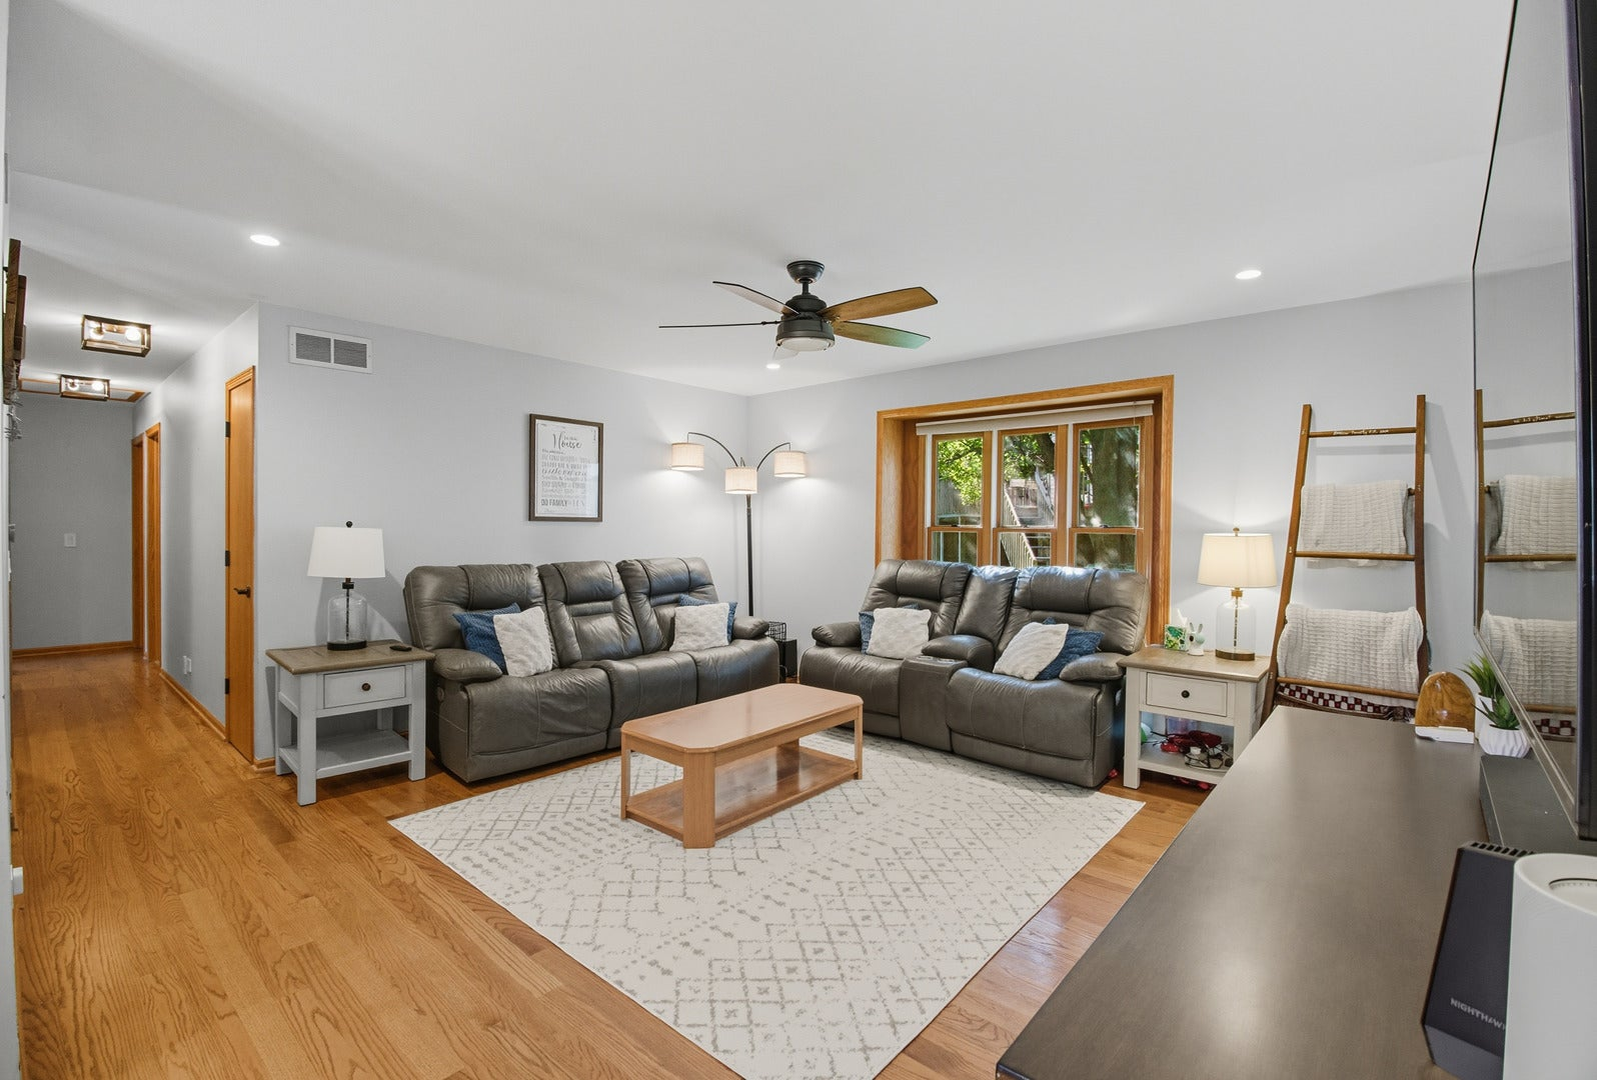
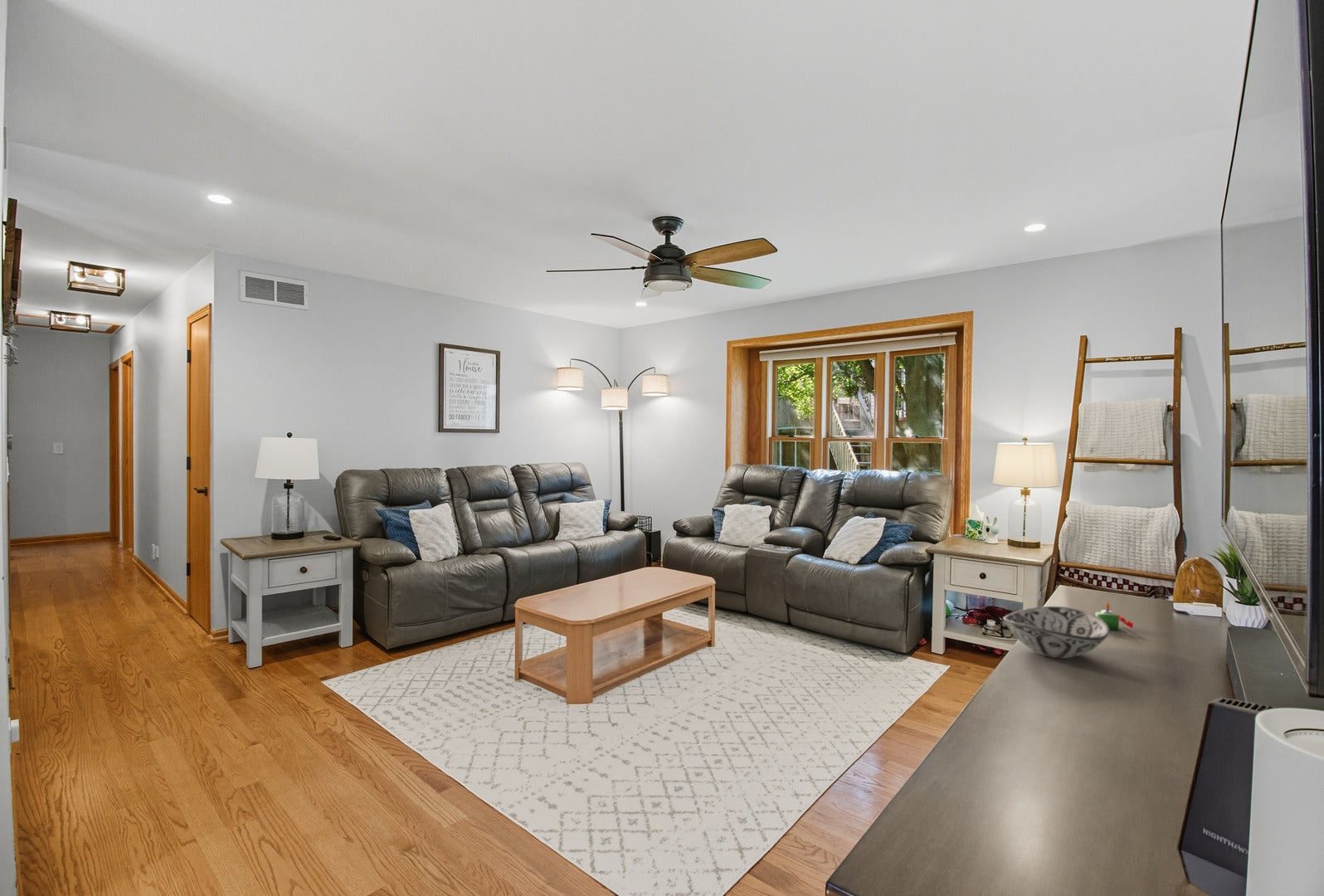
+ candle (1117, 616)
+ decorative bowl (1054, 635)
